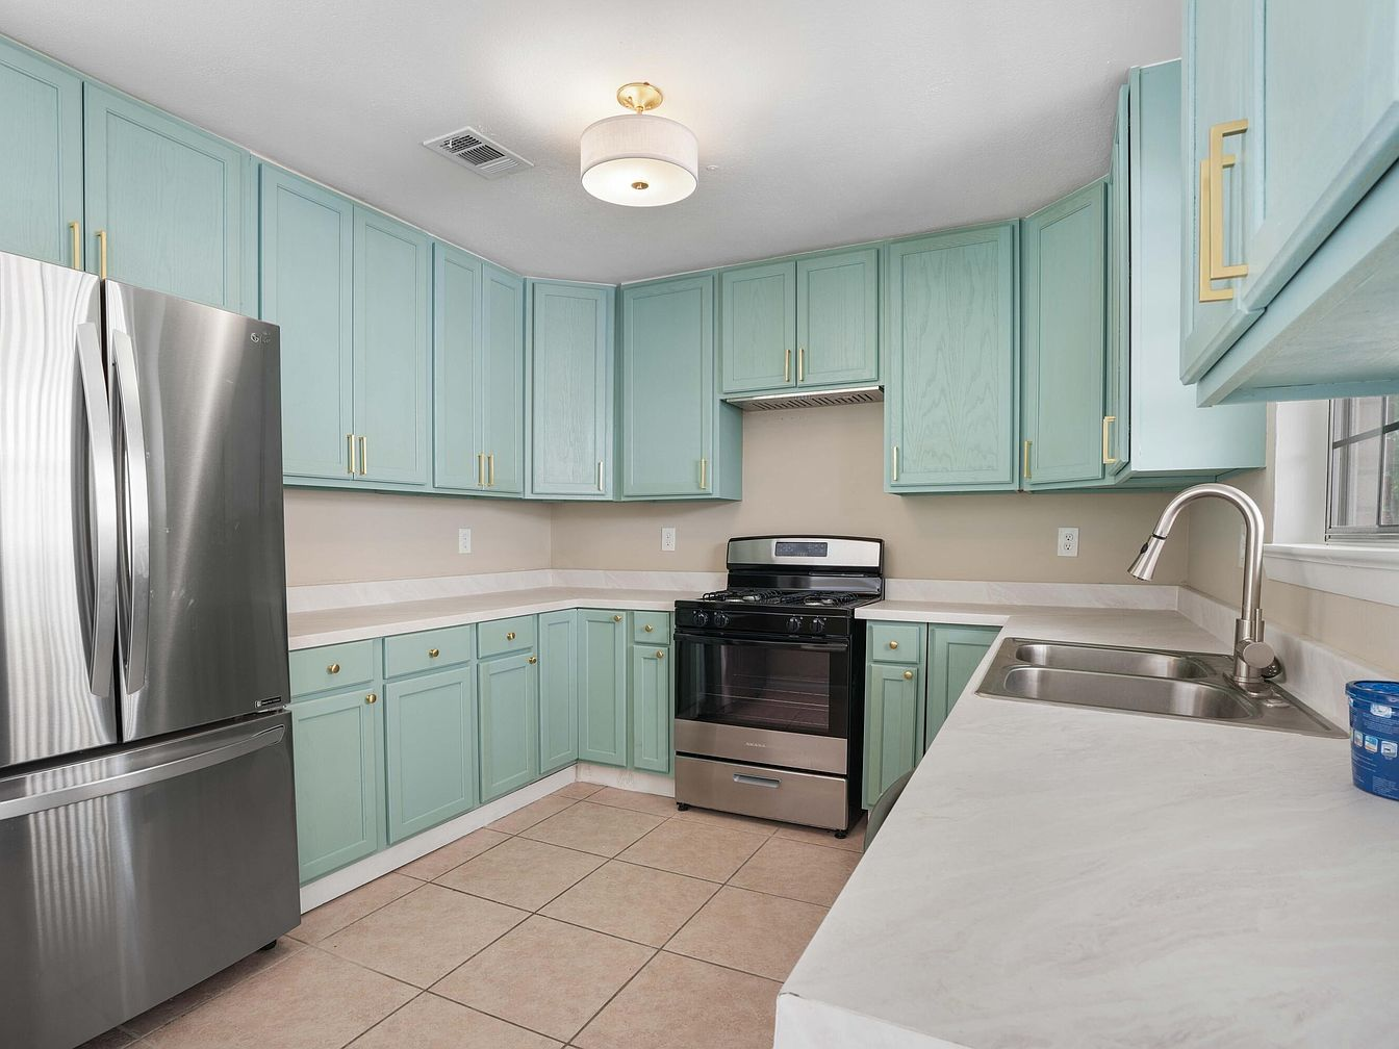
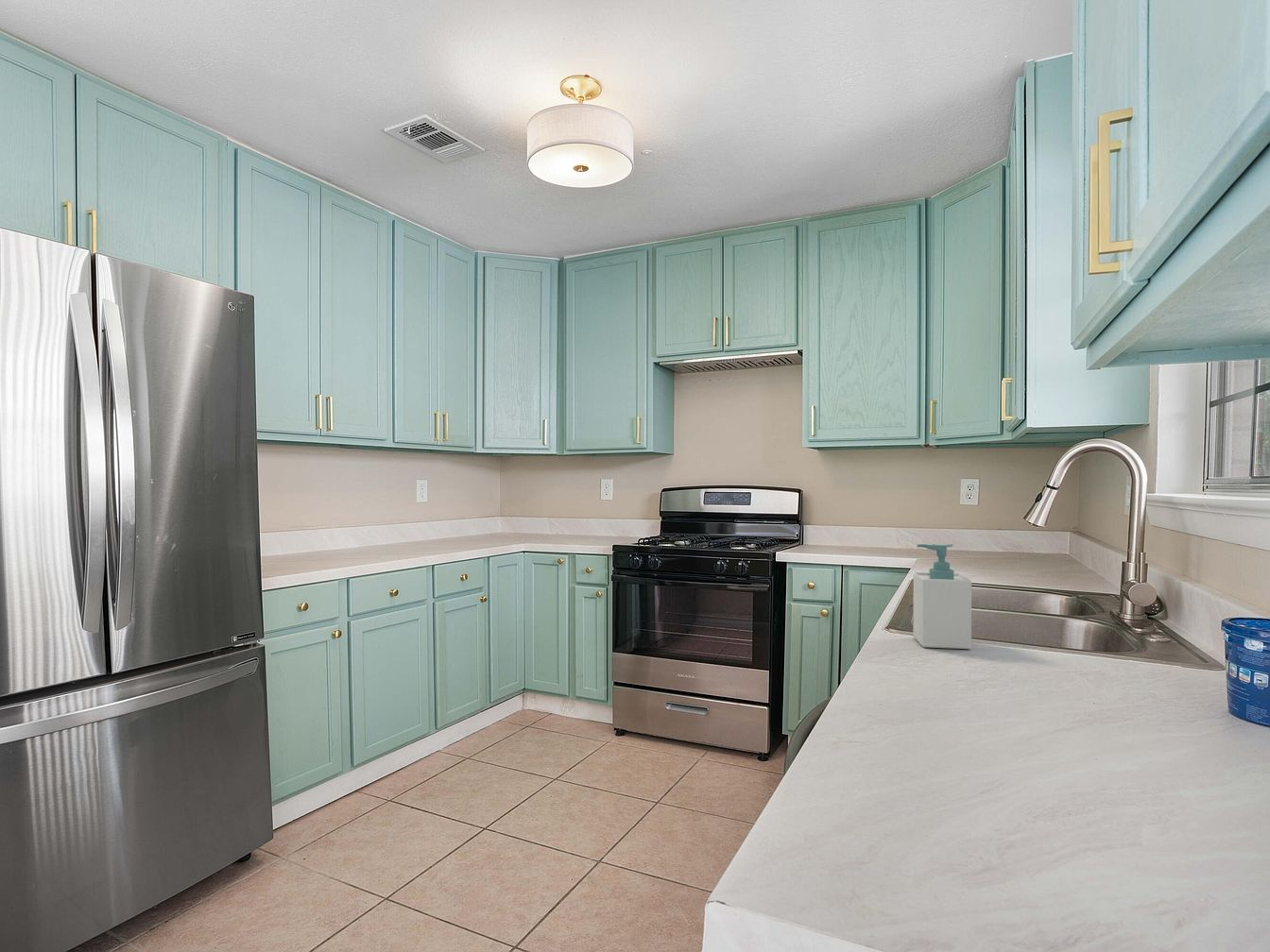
+ soap bottle (940, 593)
